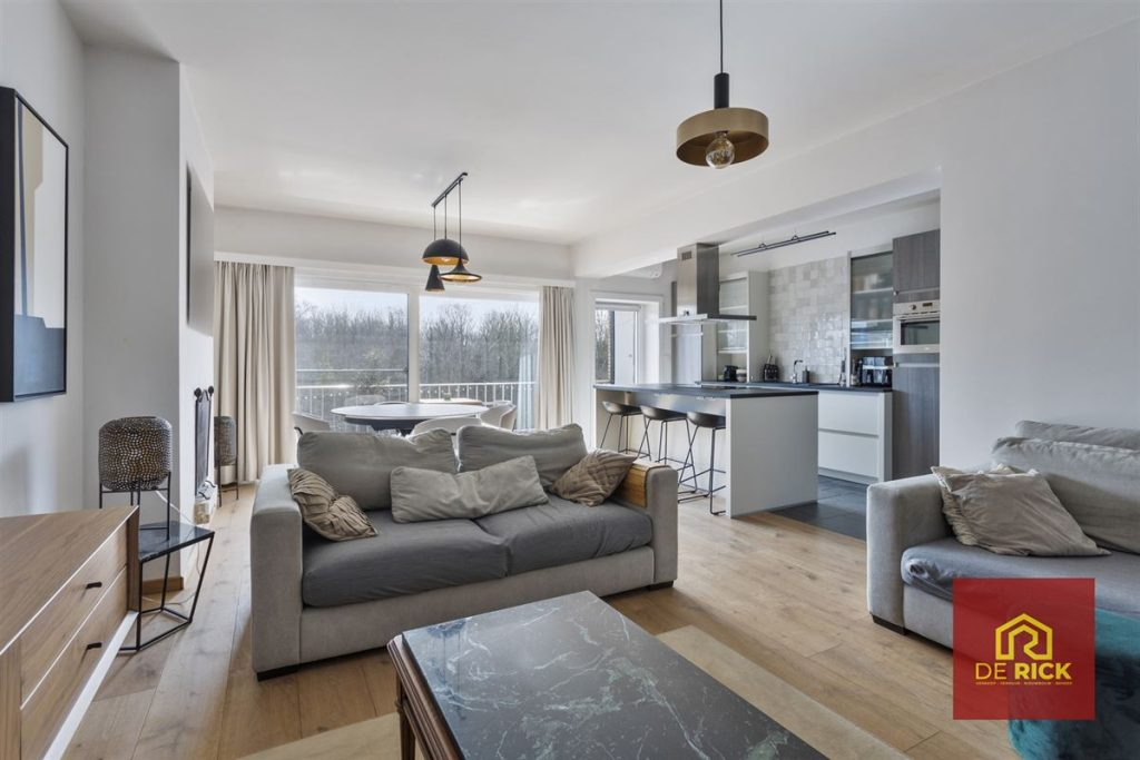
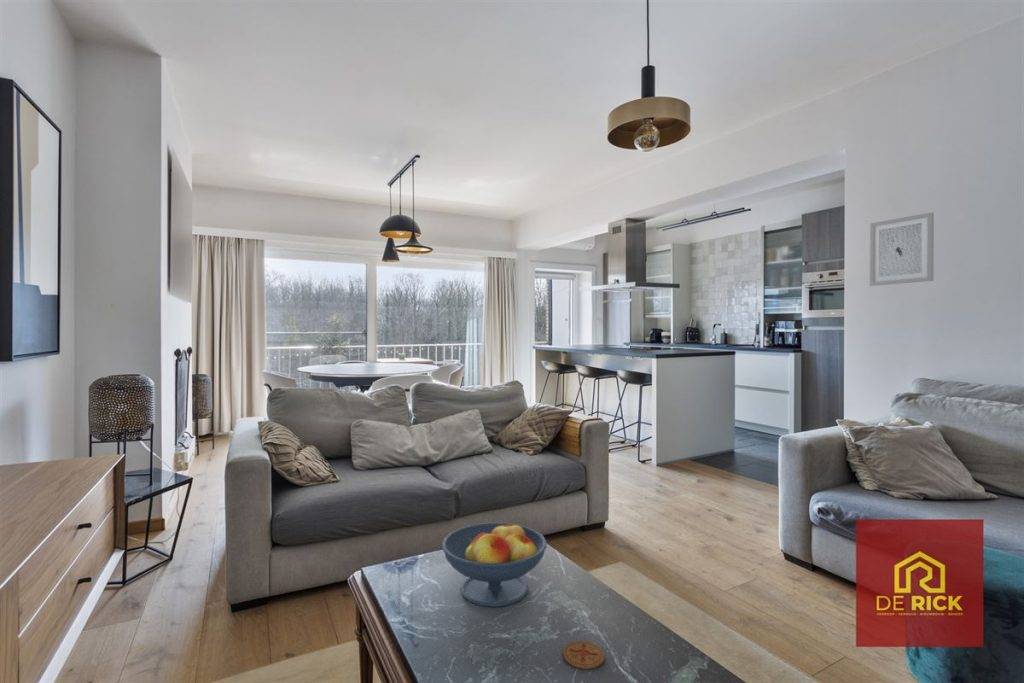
+ fruit bowl (494, 556)
+ coaster (583, 654)
+ wall art (900, 250)
